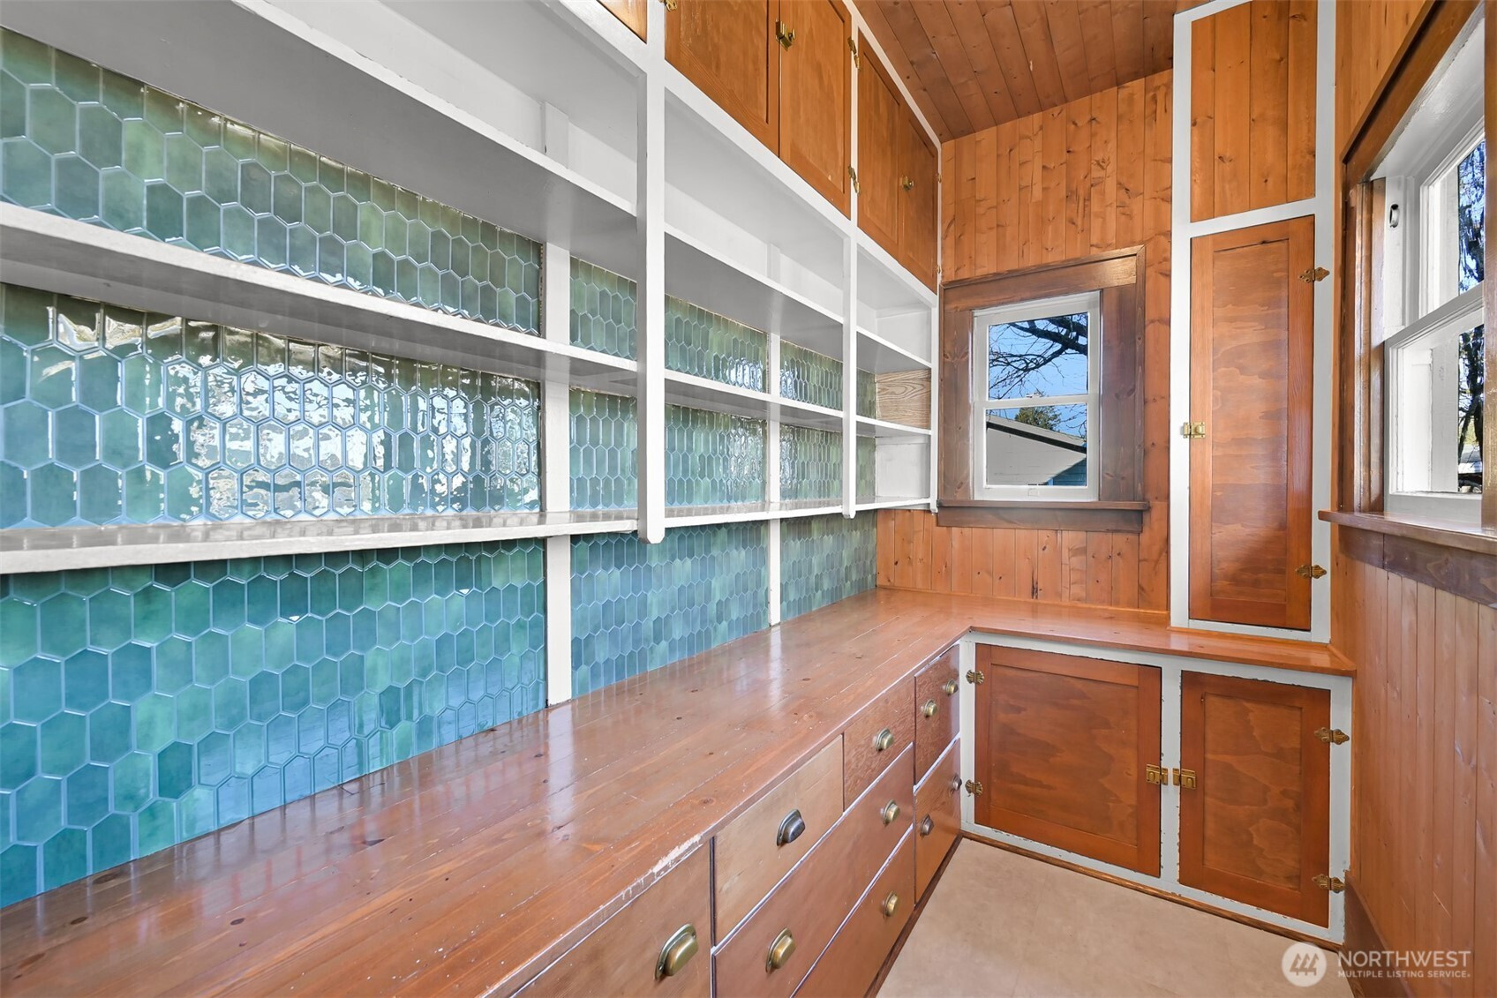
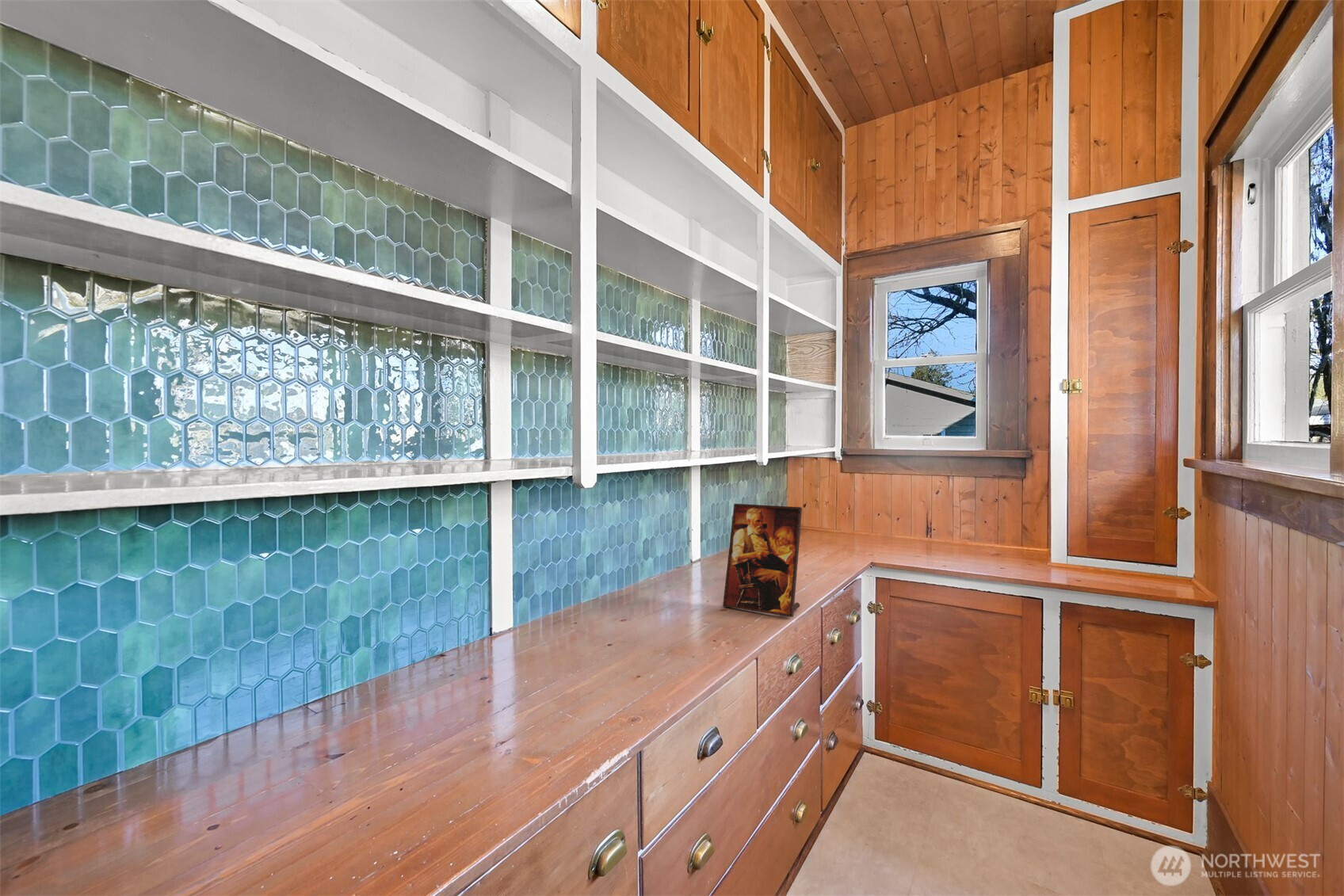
+ picture frame (762, 557)
